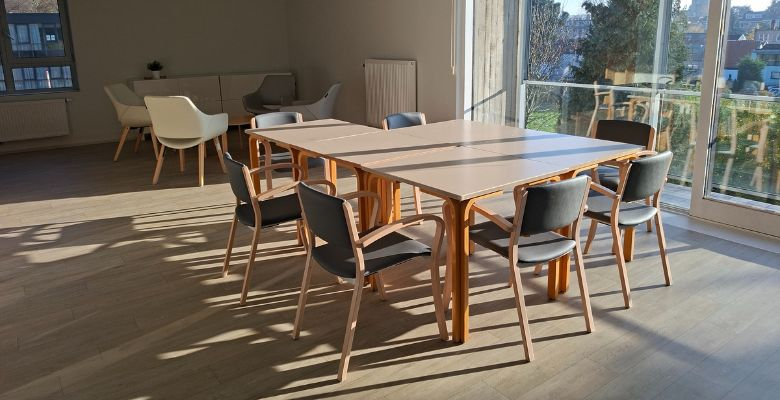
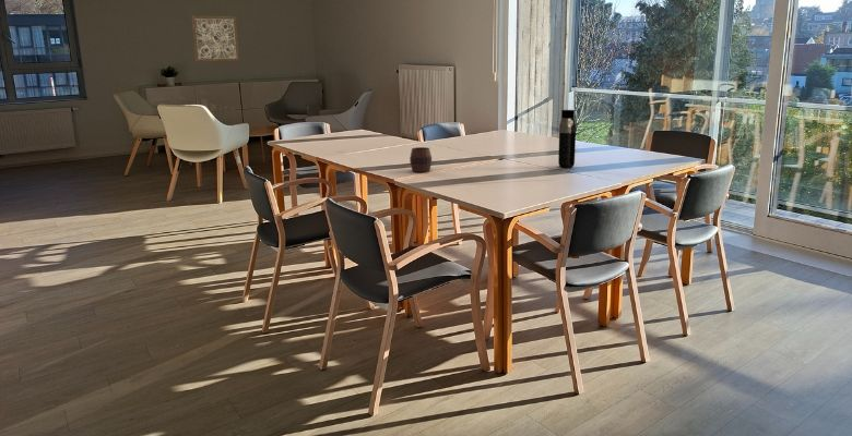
+ cup (421, 159)
+ wall art (214, 39)
+ water bottle (567, 138)
